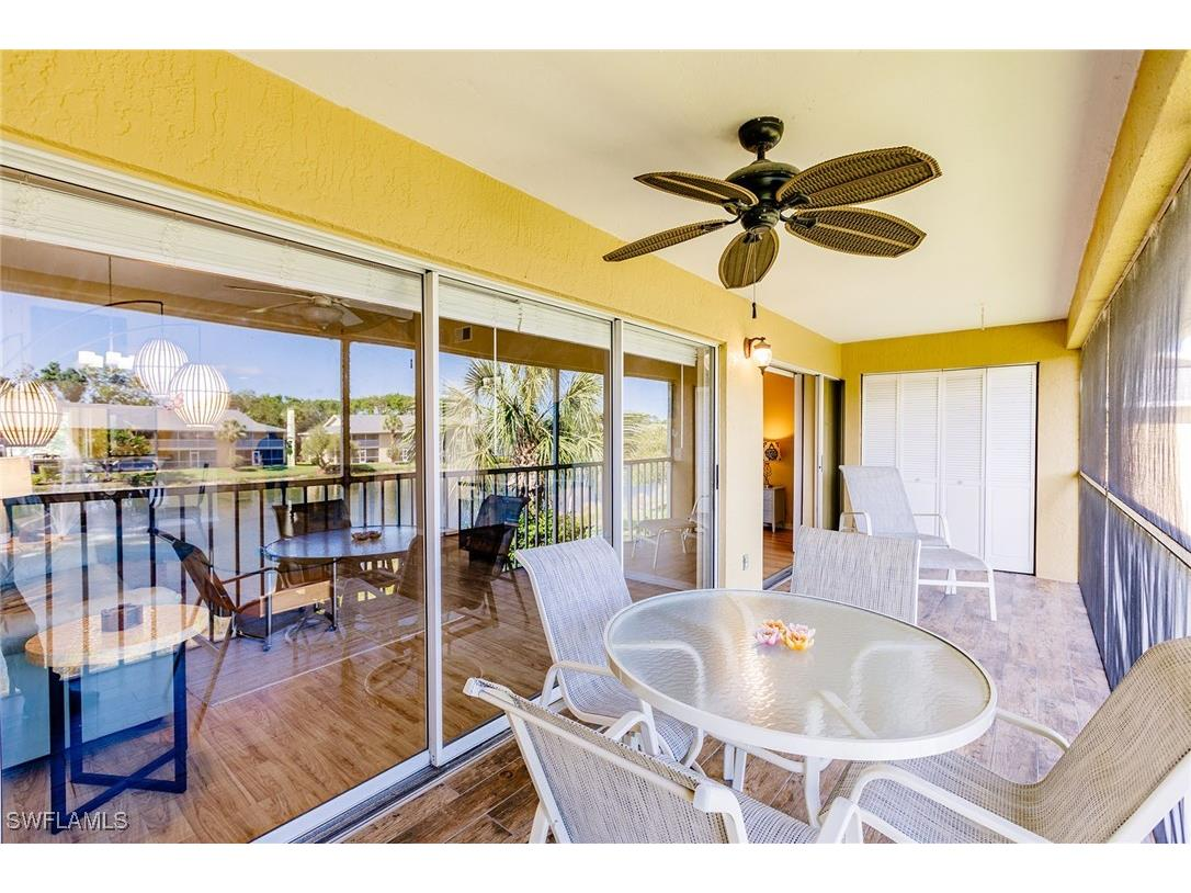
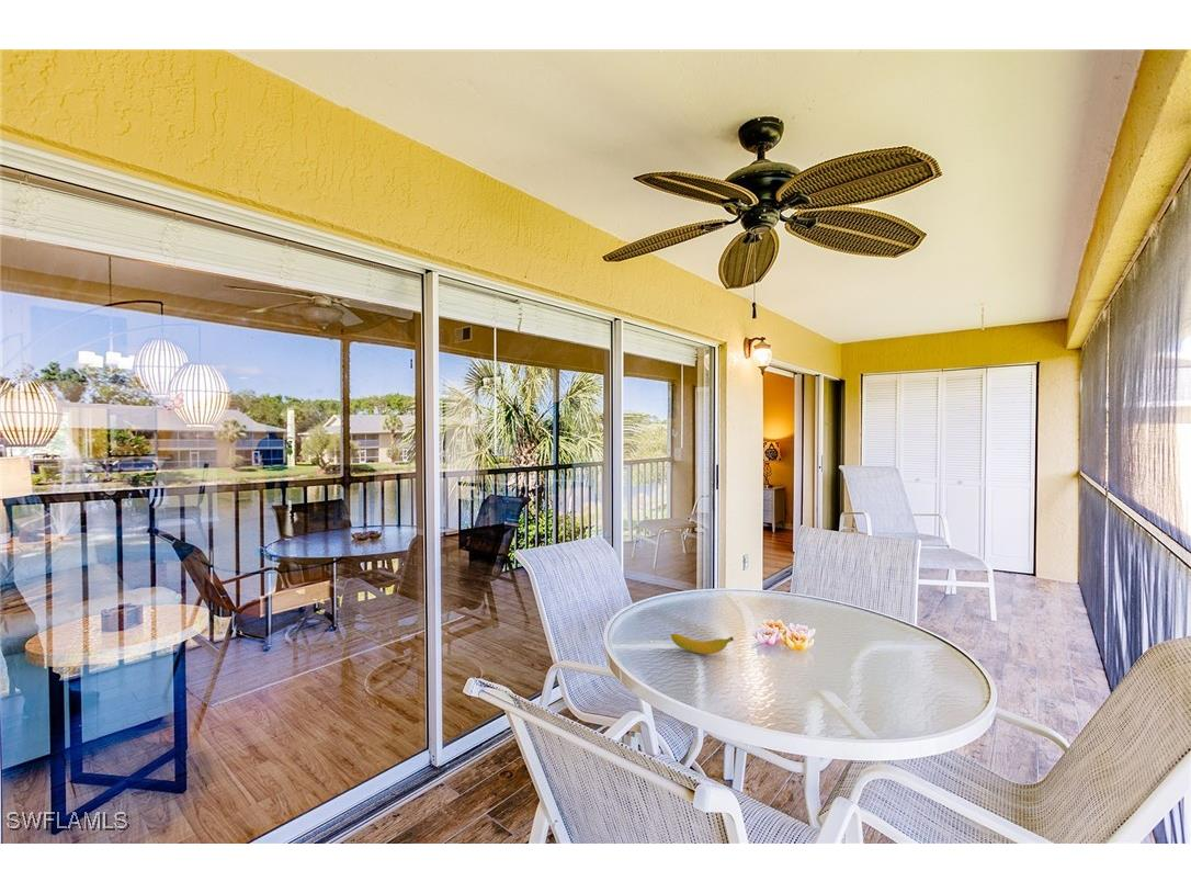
+ banana (701, 642)
